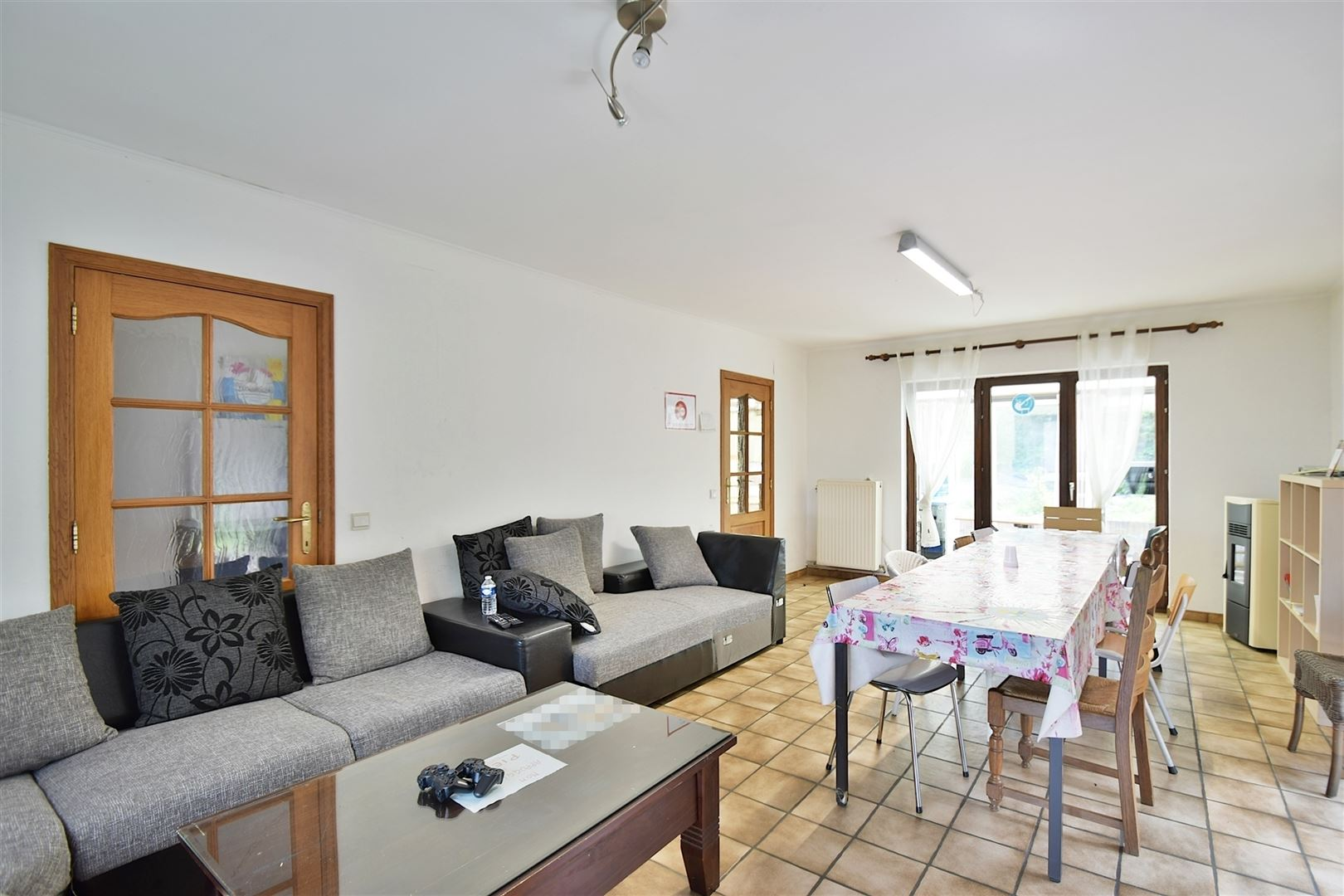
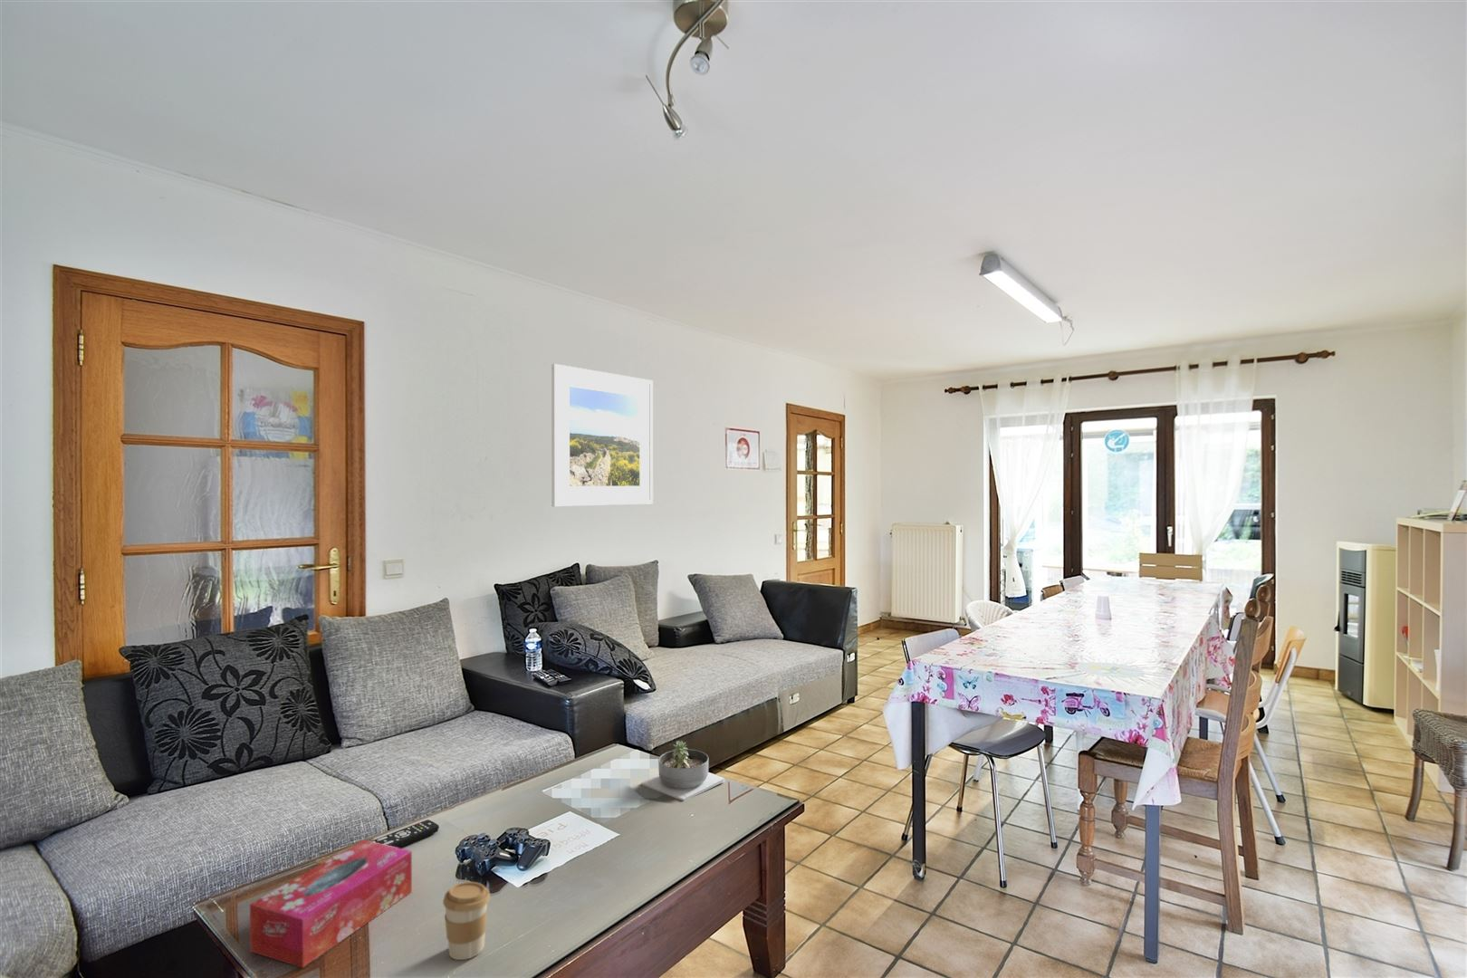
+ succulent planter (683, 762)
+ tissue box (336, 897)
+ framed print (606, 439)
+ coffee cup (466, 918)
+ remote control (391, 843)
